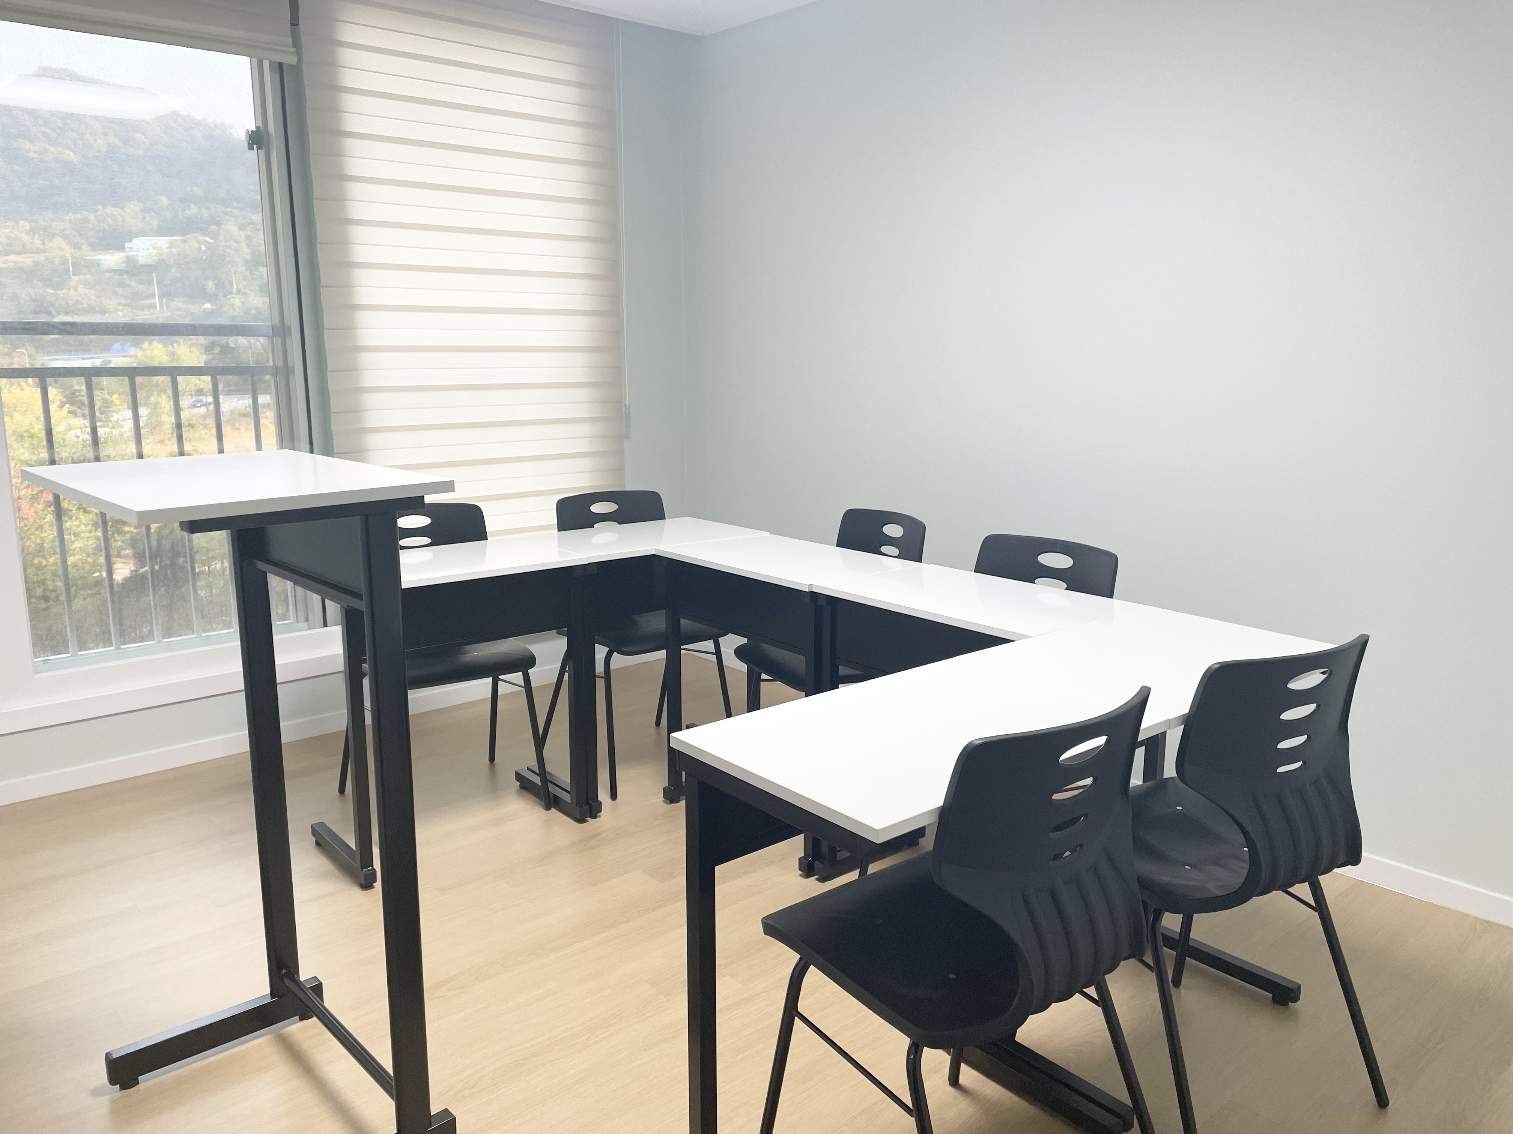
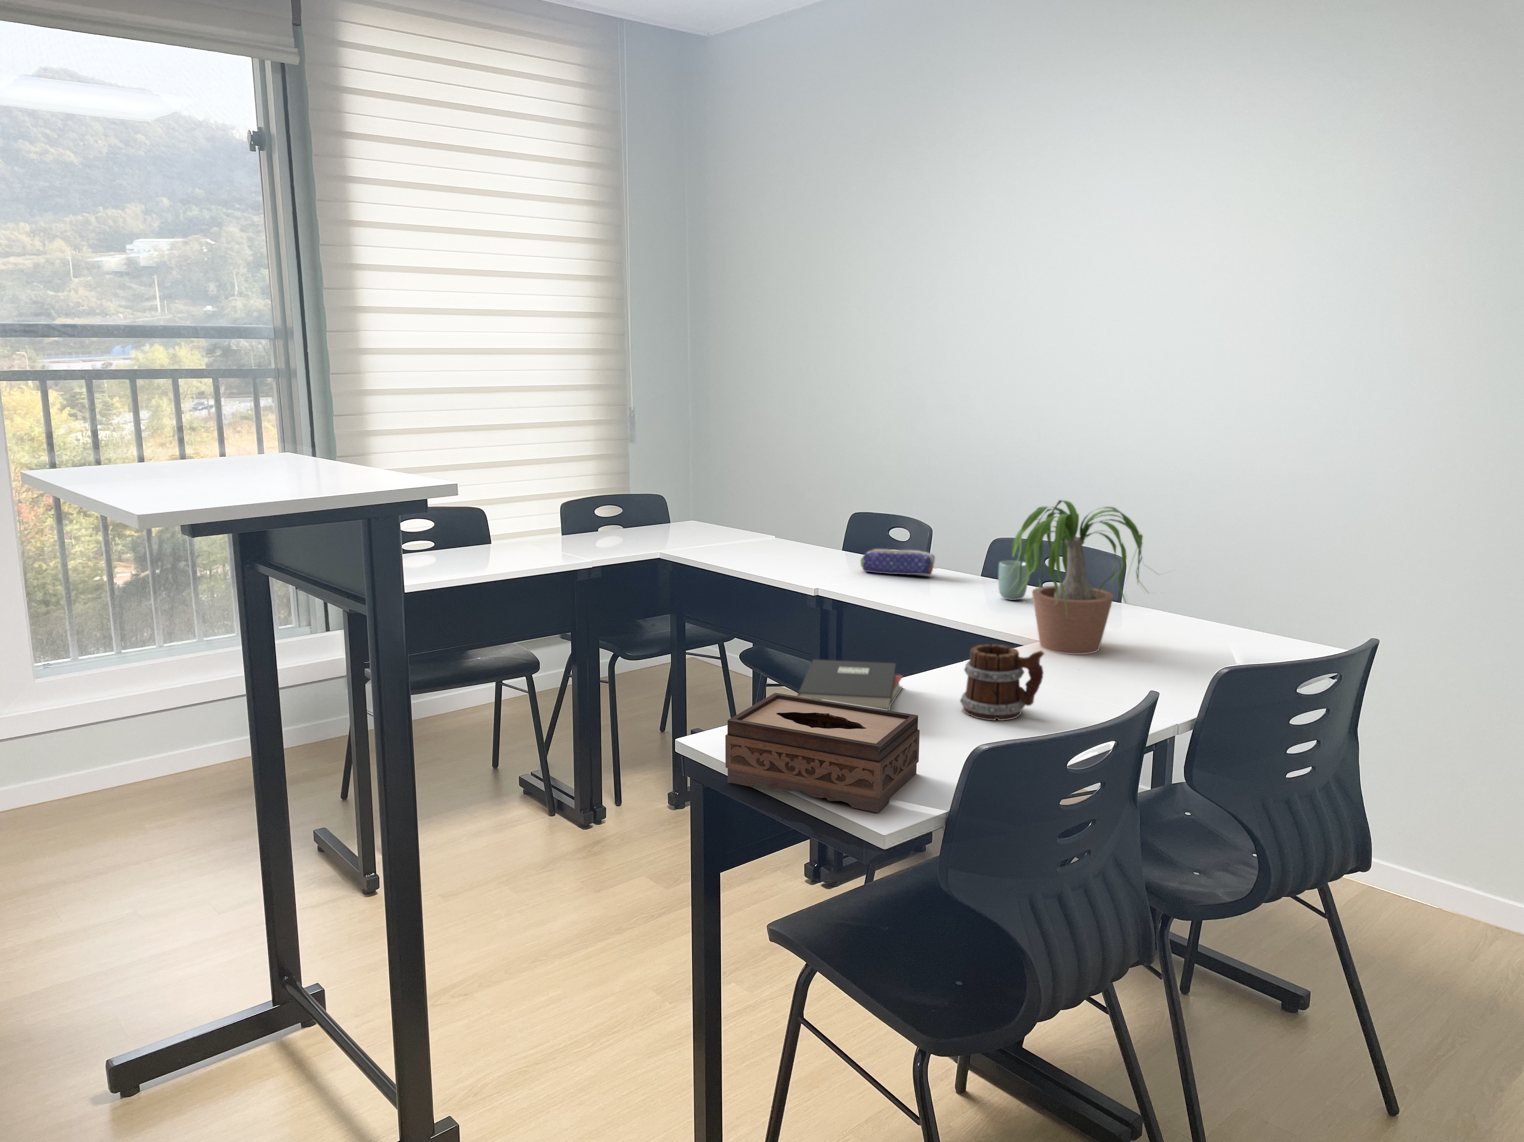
+ pencil case (898, 561)
+ tissue box (823, 749)
+ mug (1002, 679)
+ cup (1013, 581)
+ potted plant (1057, 576)
+ hardback book (848, 690)
